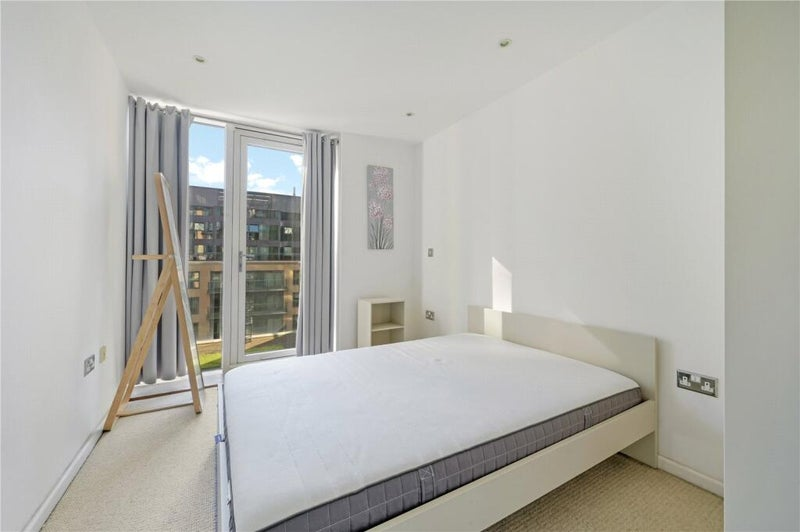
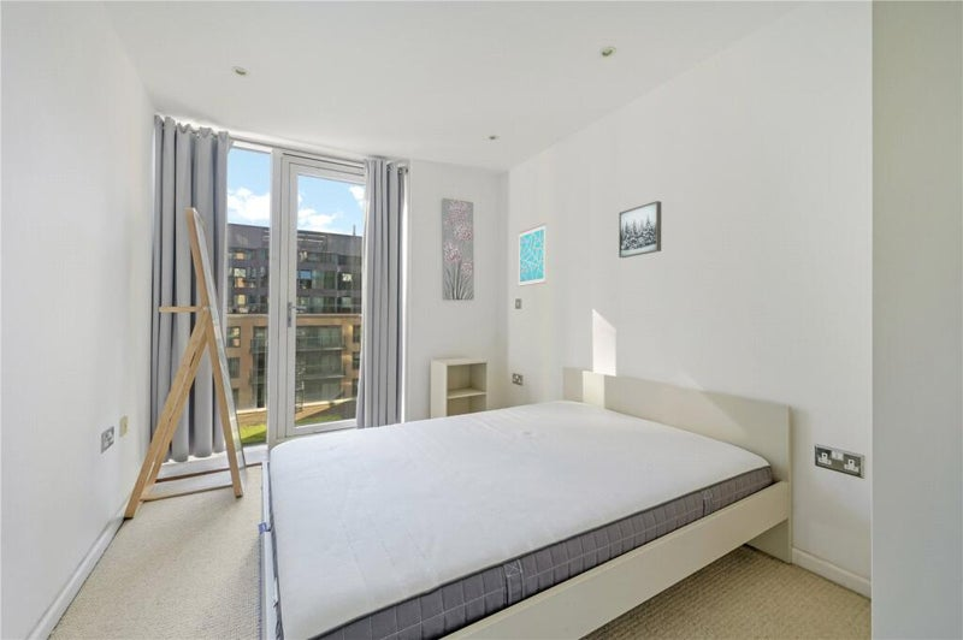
+ wall art (531, 256)
+ wall art (639, 230)
